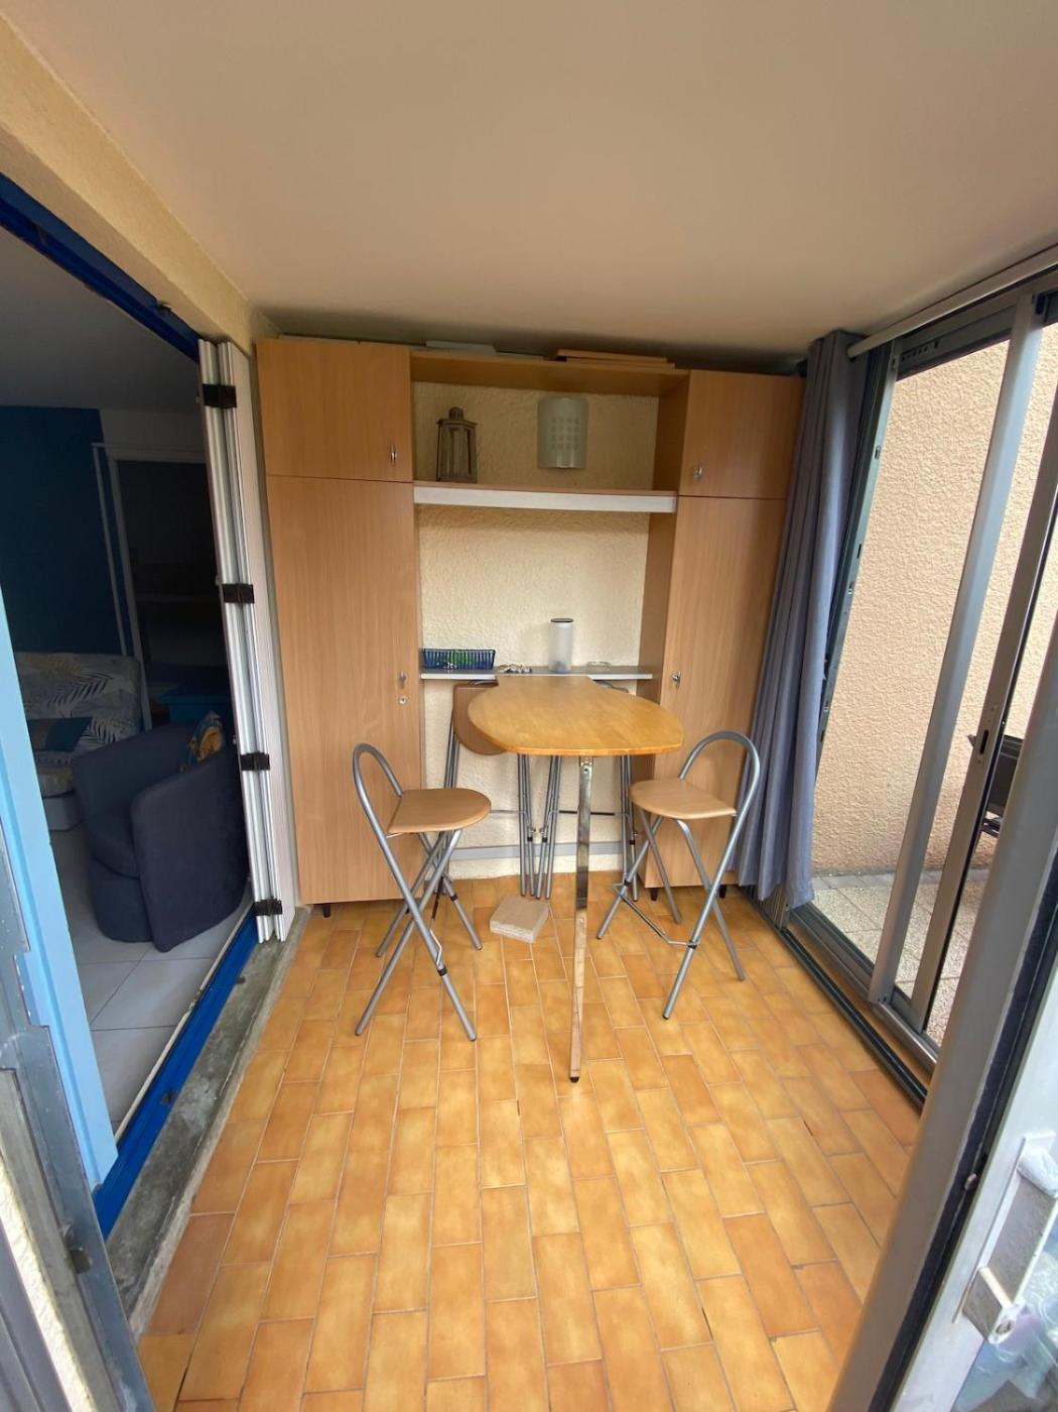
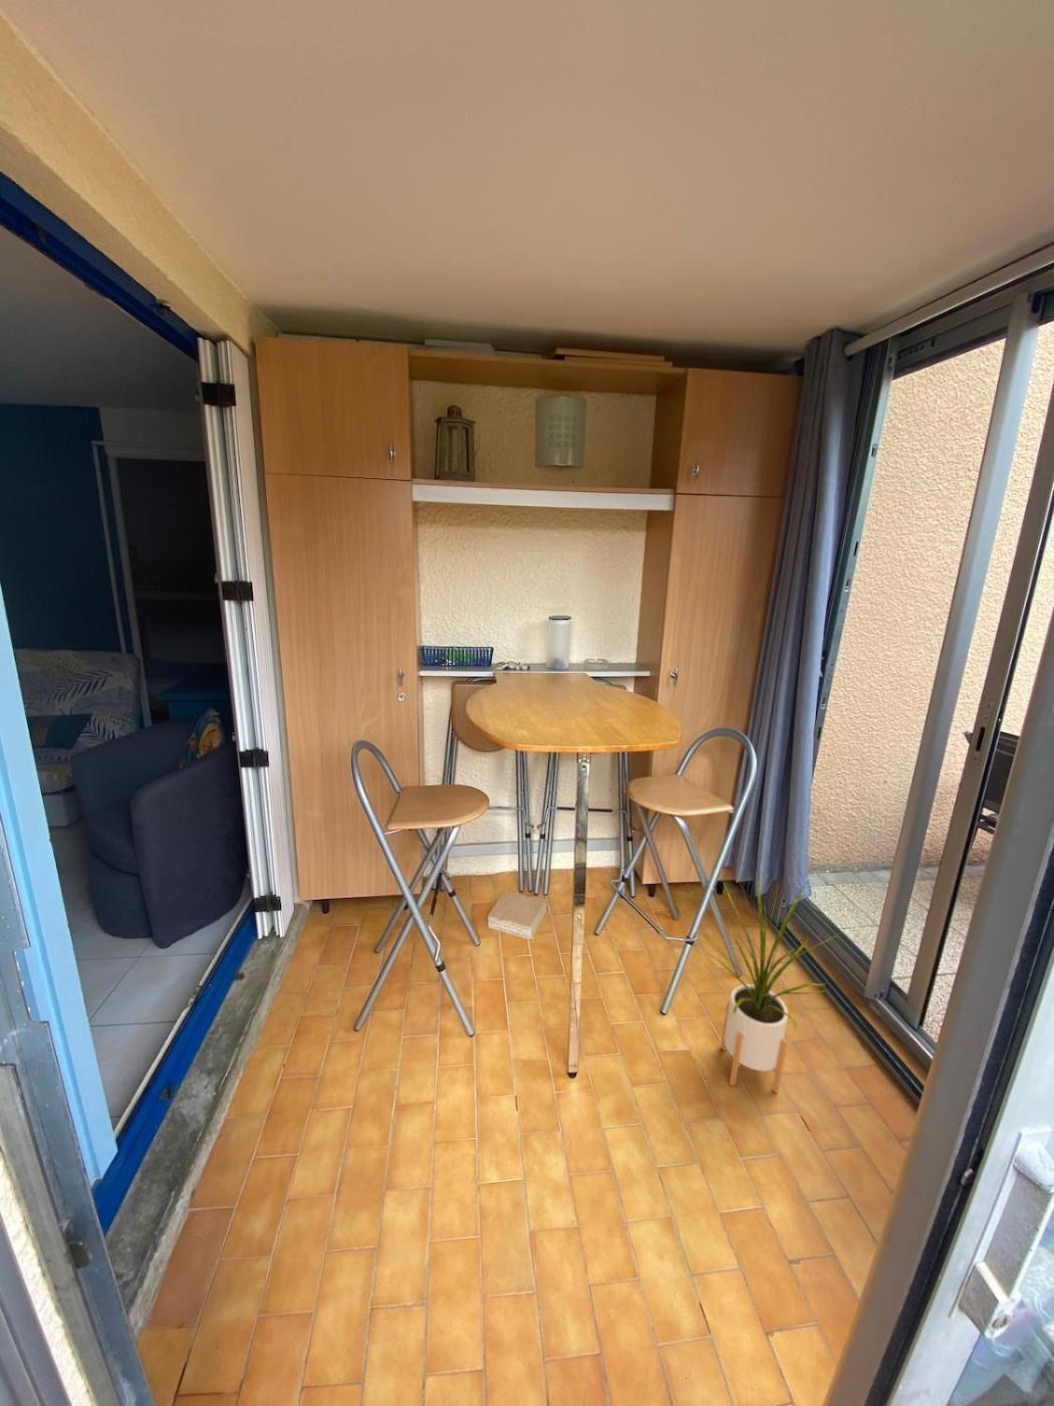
+ house plant (765, 982)
